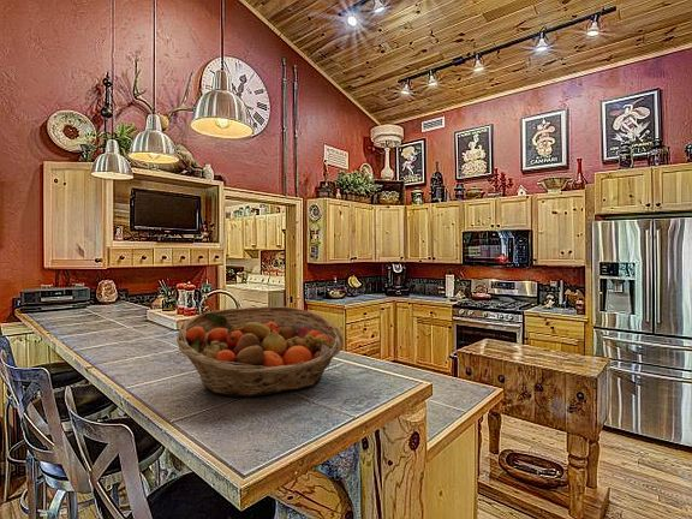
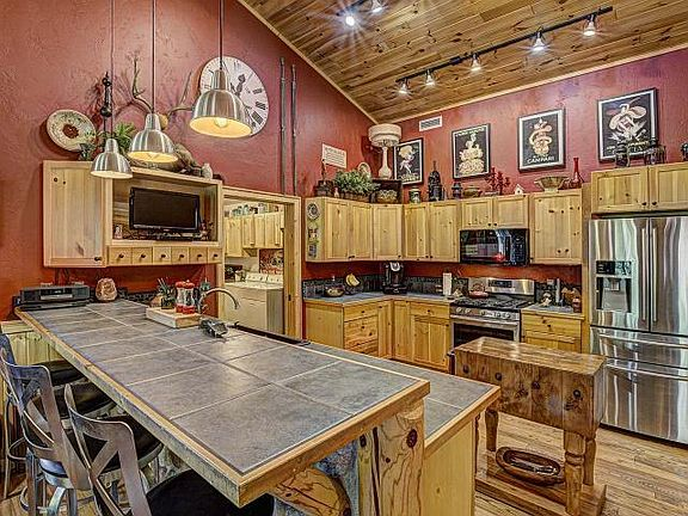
- fruit basket (263, 345)
